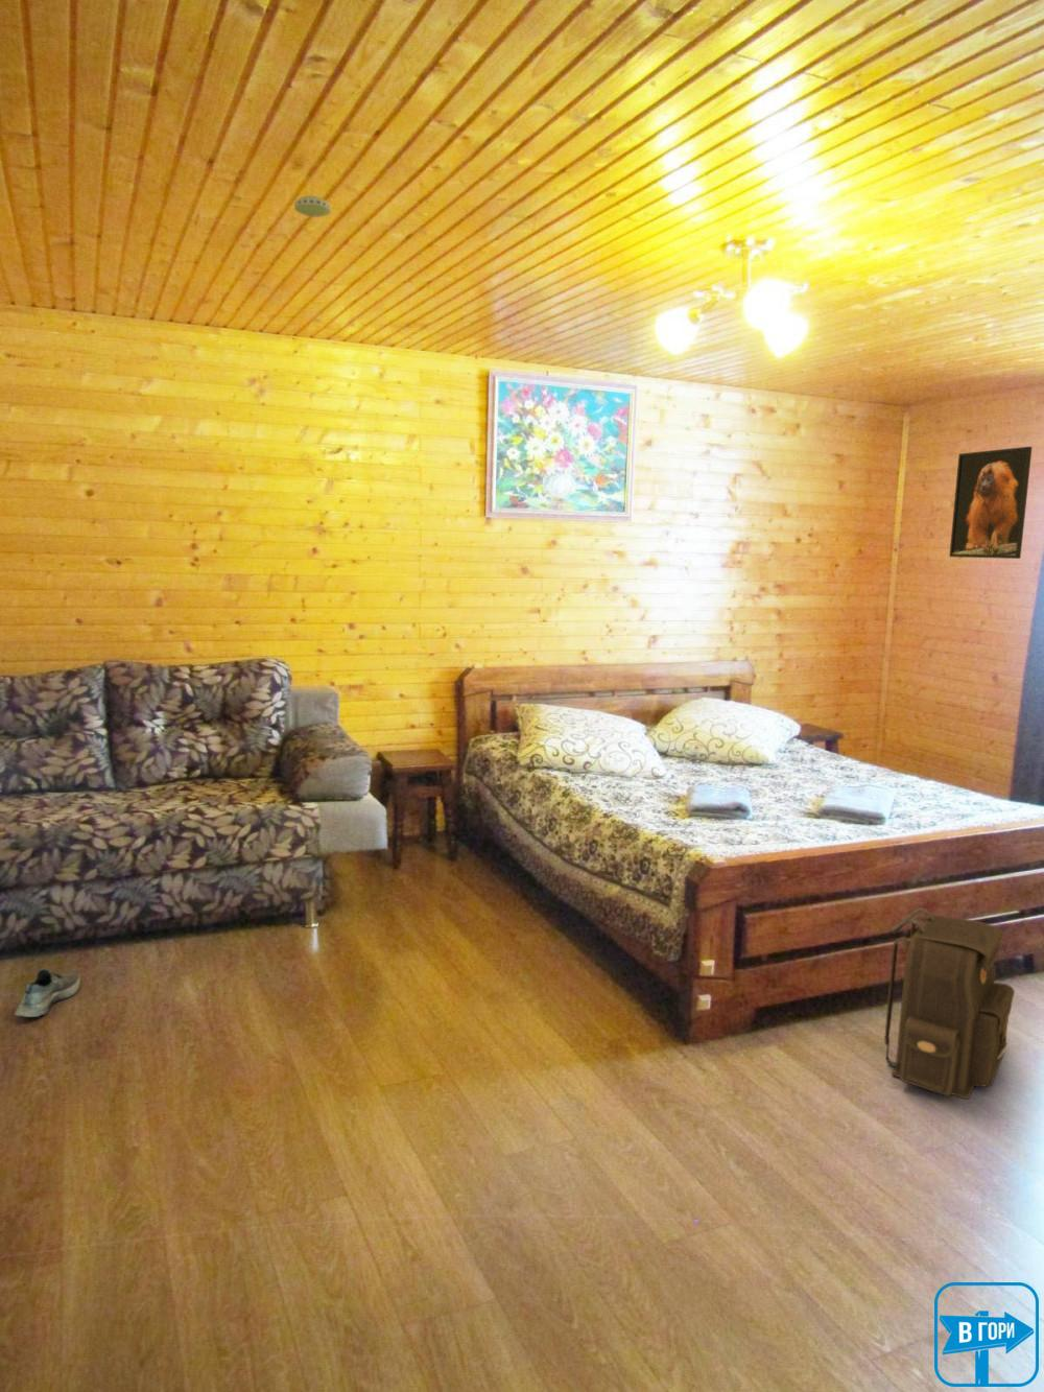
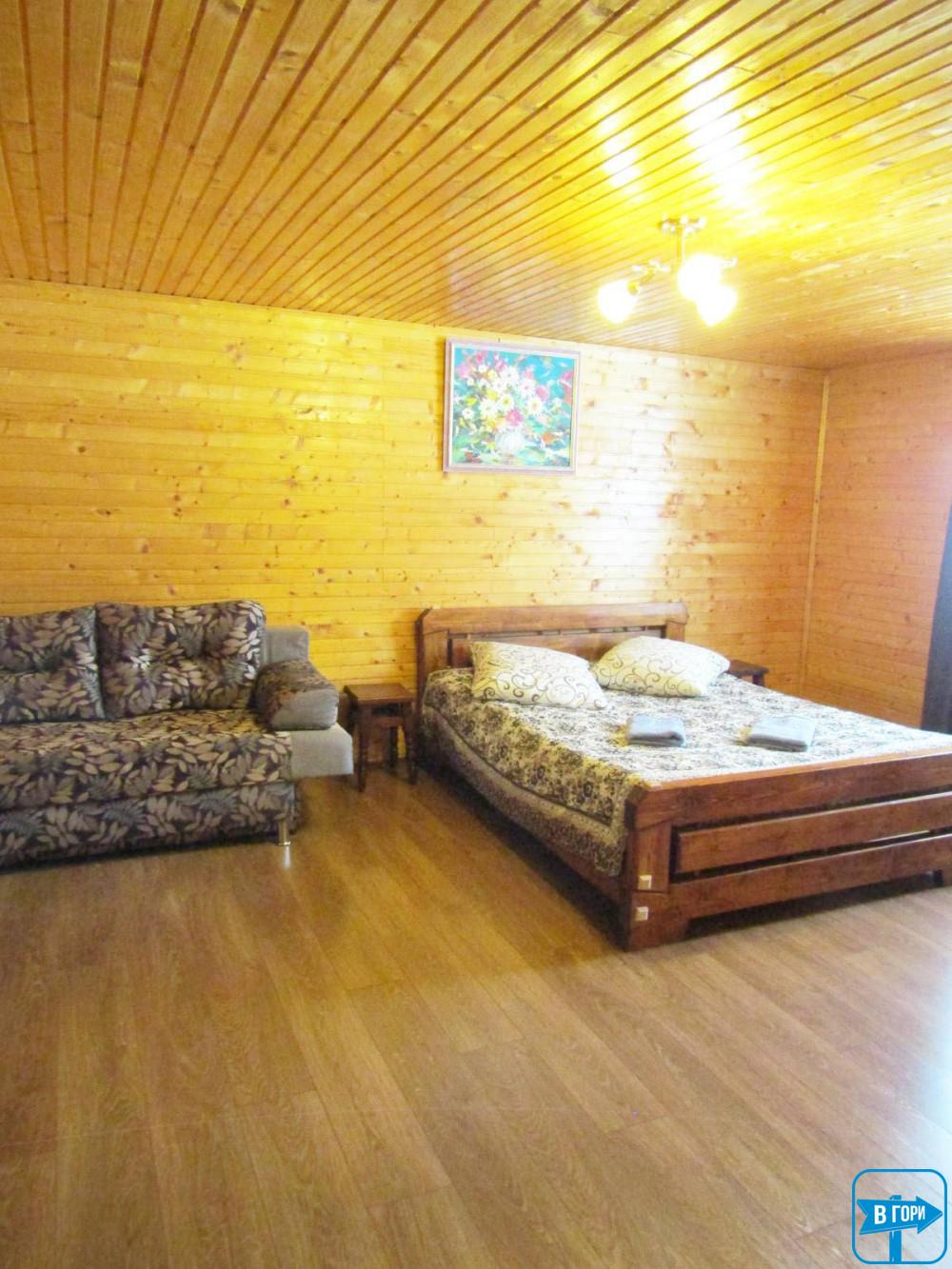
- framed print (989, 505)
- shoe (46, 984)
- smoke detector (313, 206)
- backpack (946, 992)
